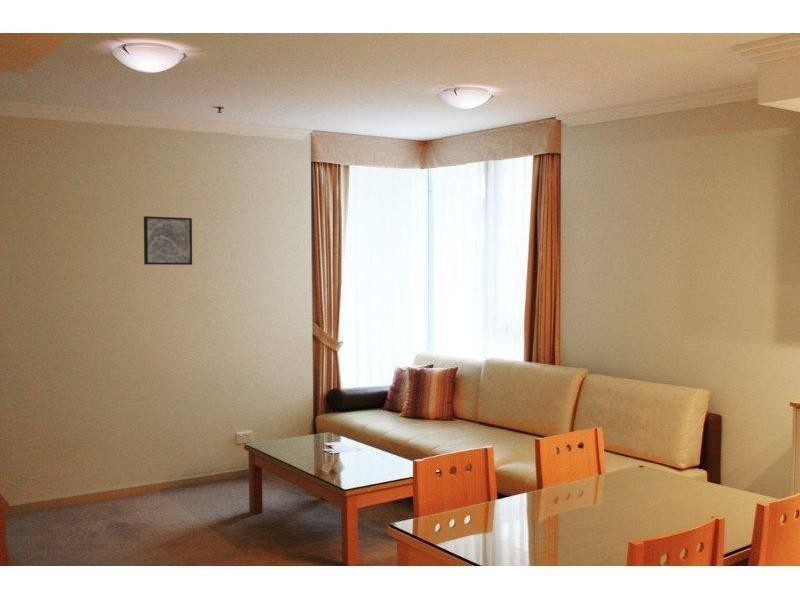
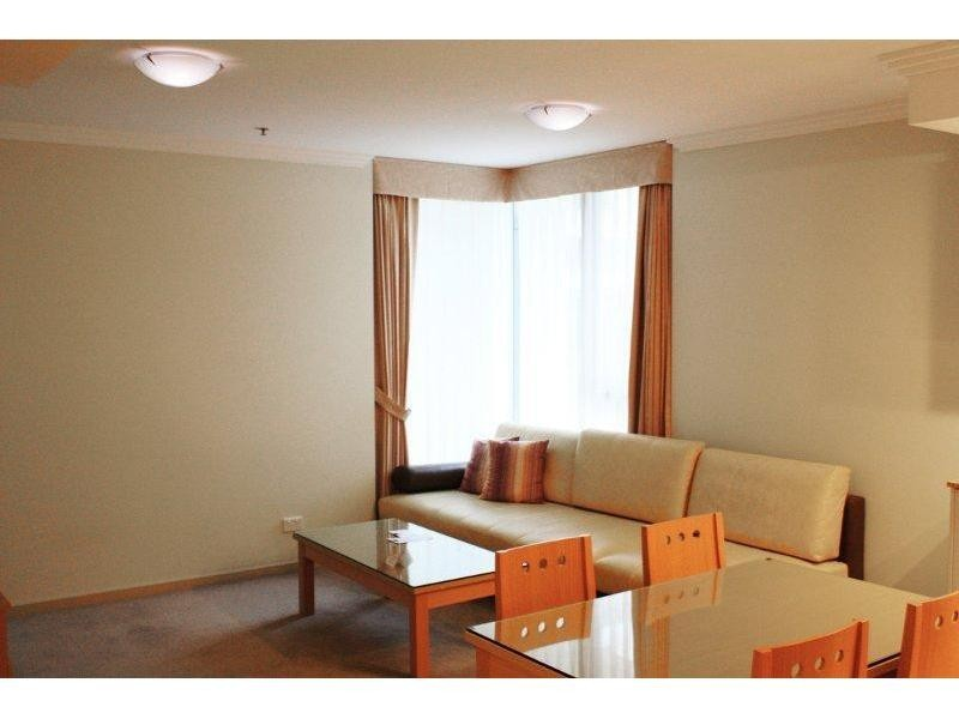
- wall art (168, 241)
